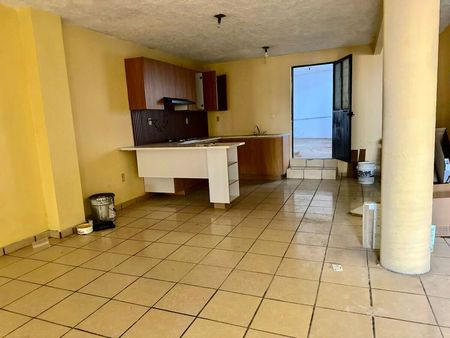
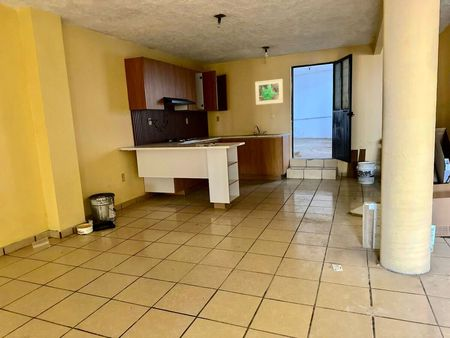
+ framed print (268, 92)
